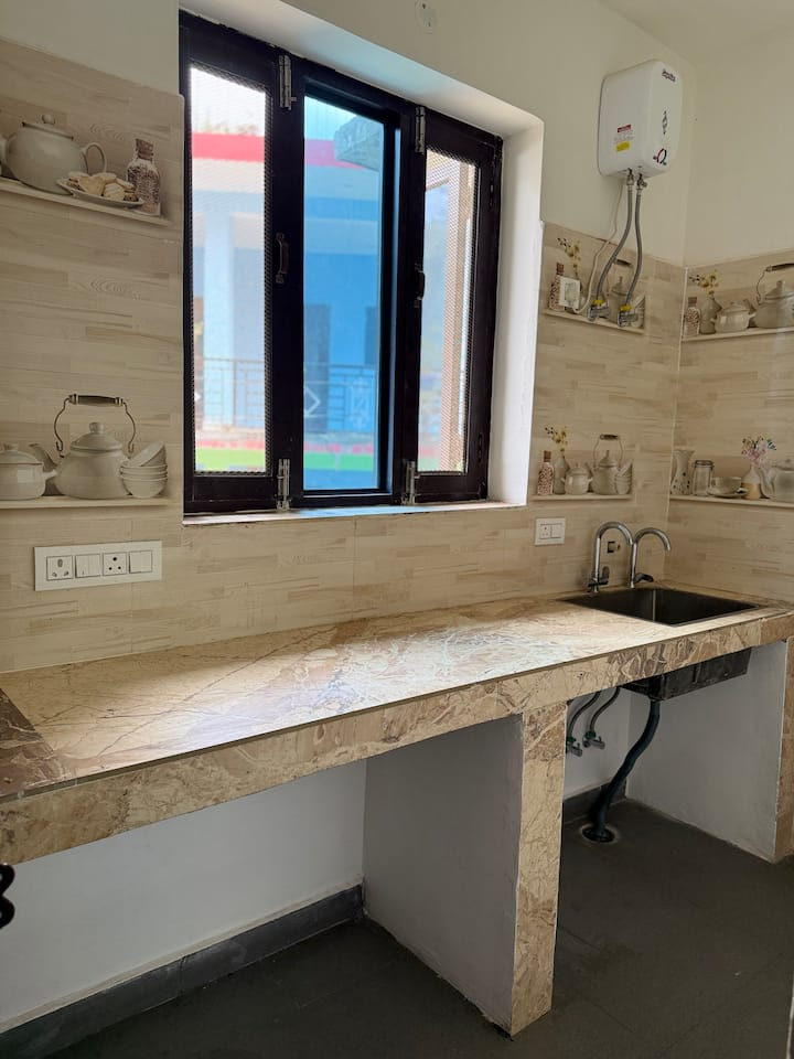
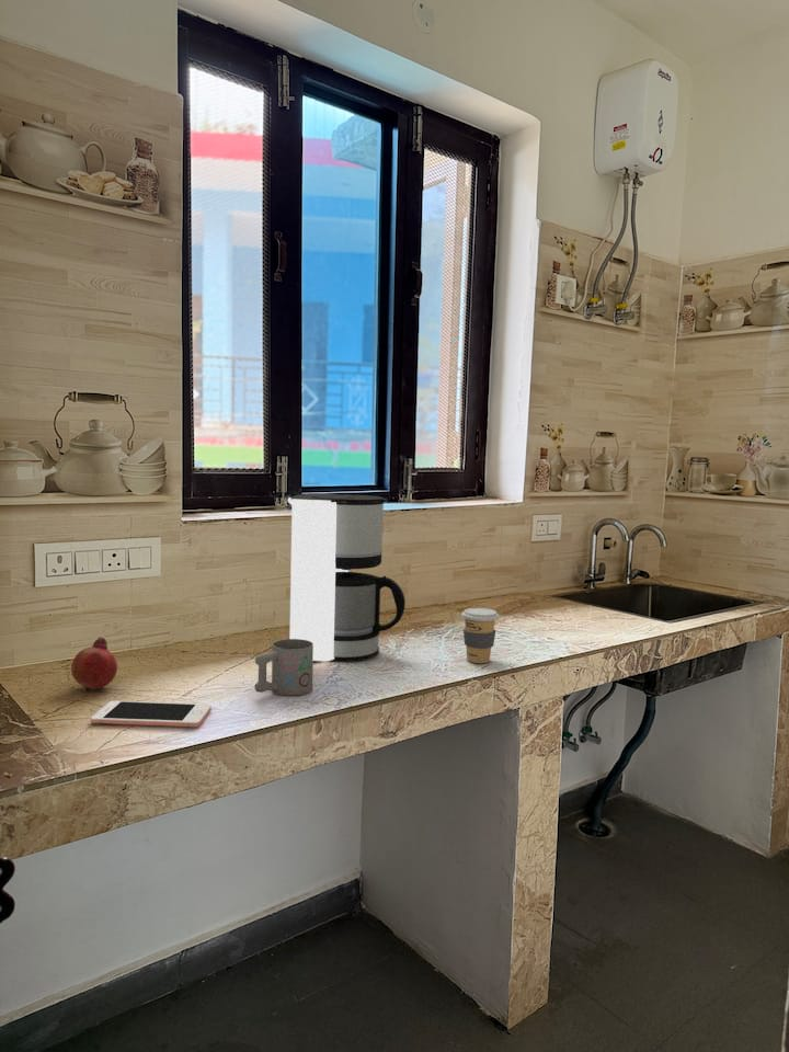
+ fruit (94, 664)
+ coffee cup (479, 636)
+ cell phone (152, 713)
+ mug (283, 668)
+ coffee maker (348, 574)
